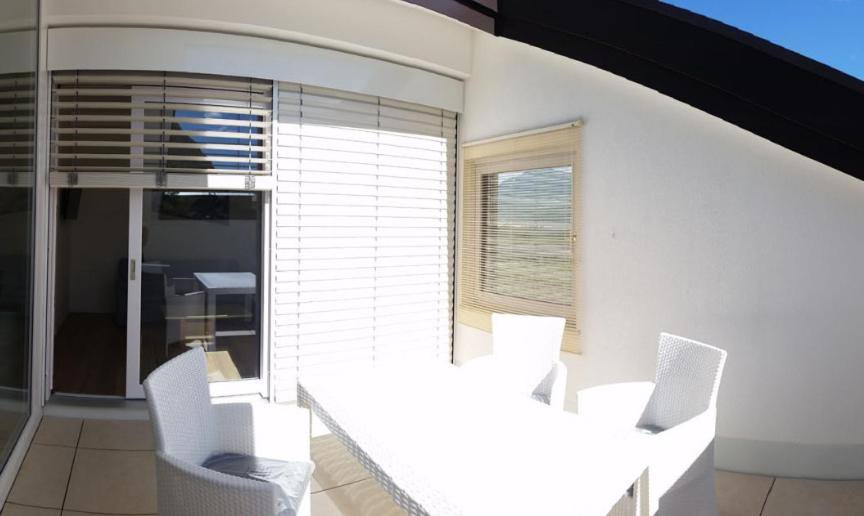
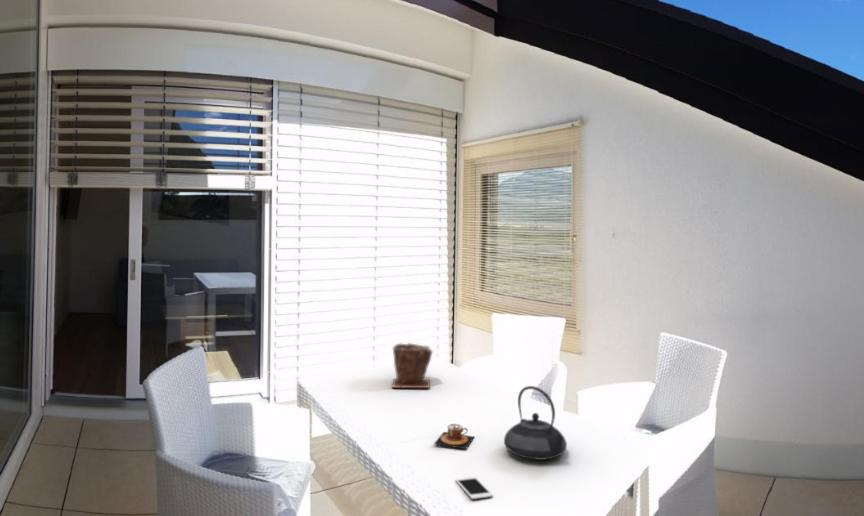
+ cell phone (473, 487)
+ teacup (454, 433)
+ teapot (538, 421)
+ plant pot (411, 364)
